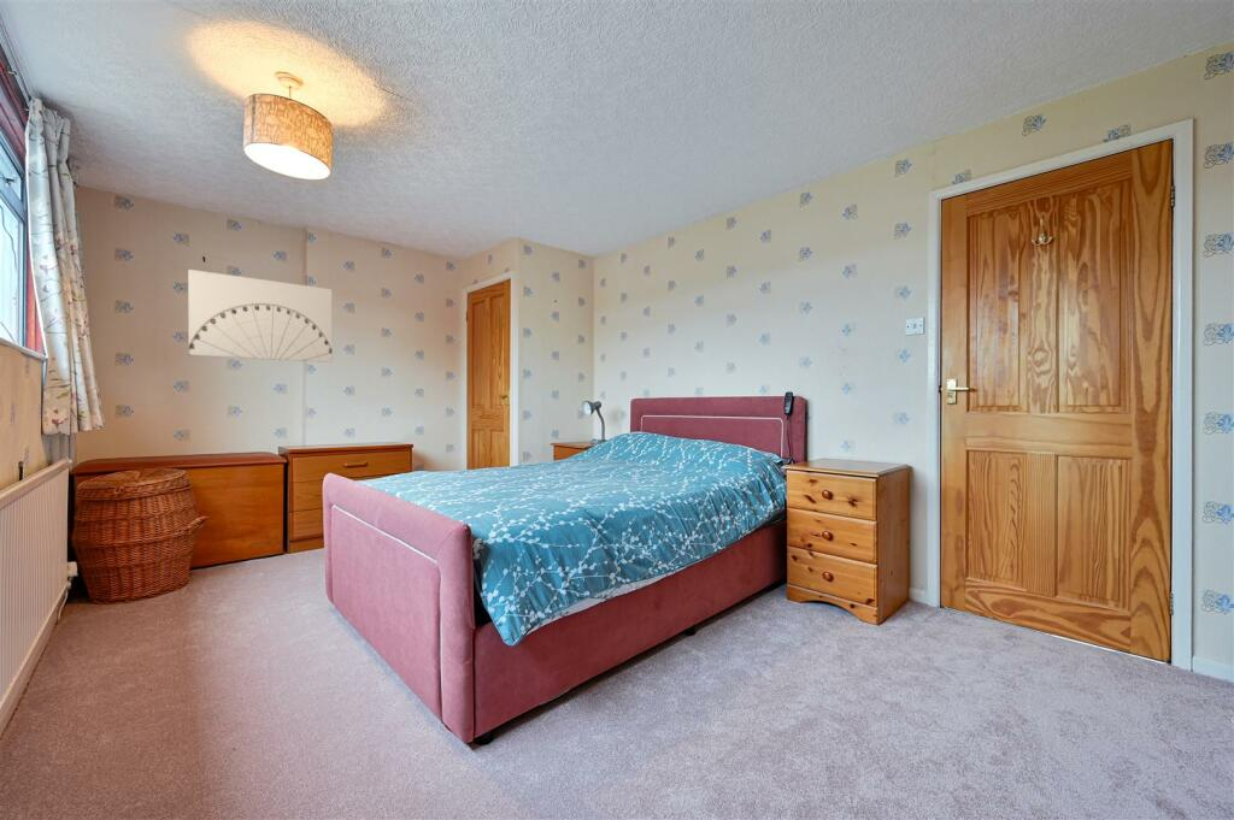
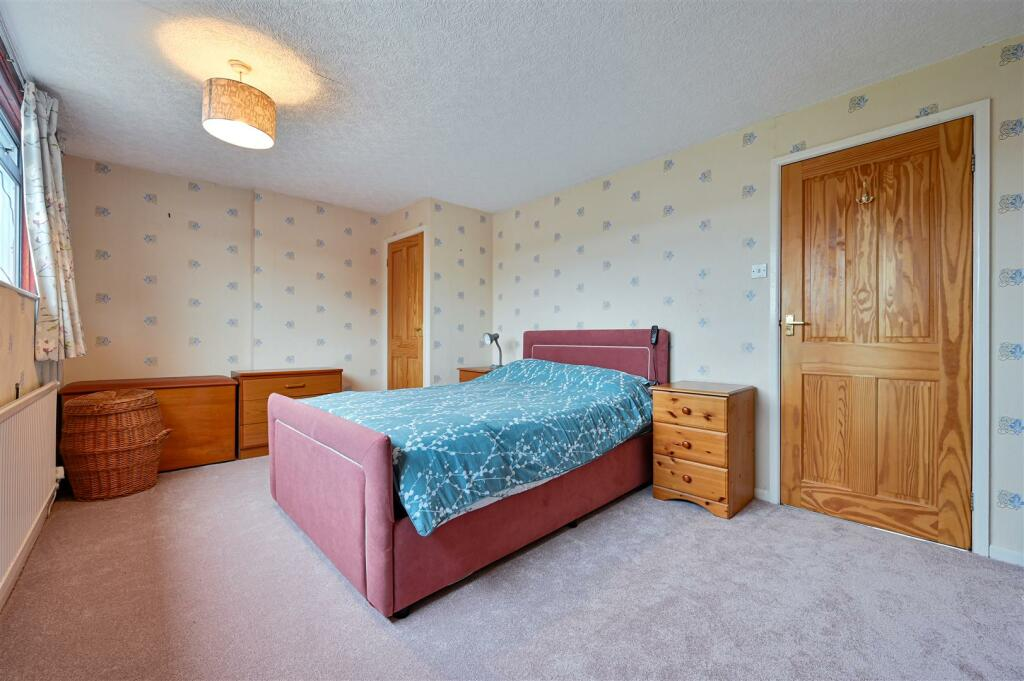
- wall art (265, 319)
